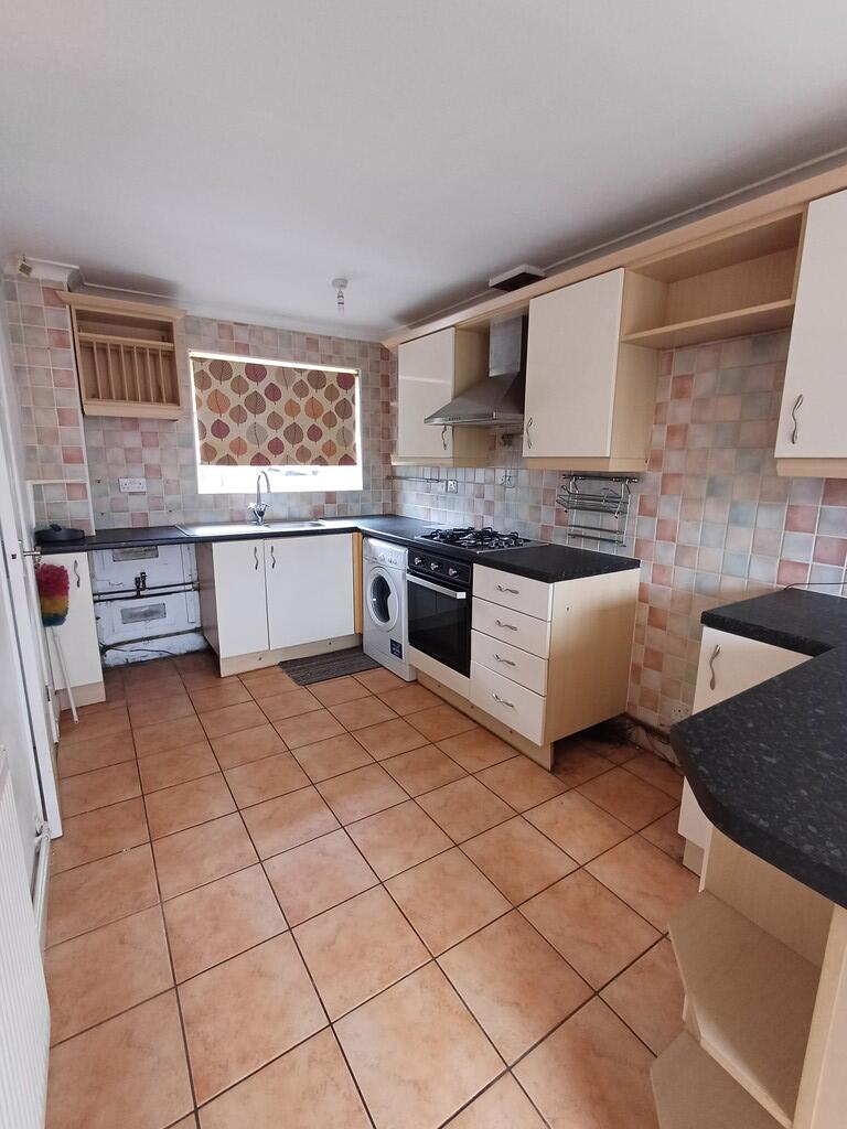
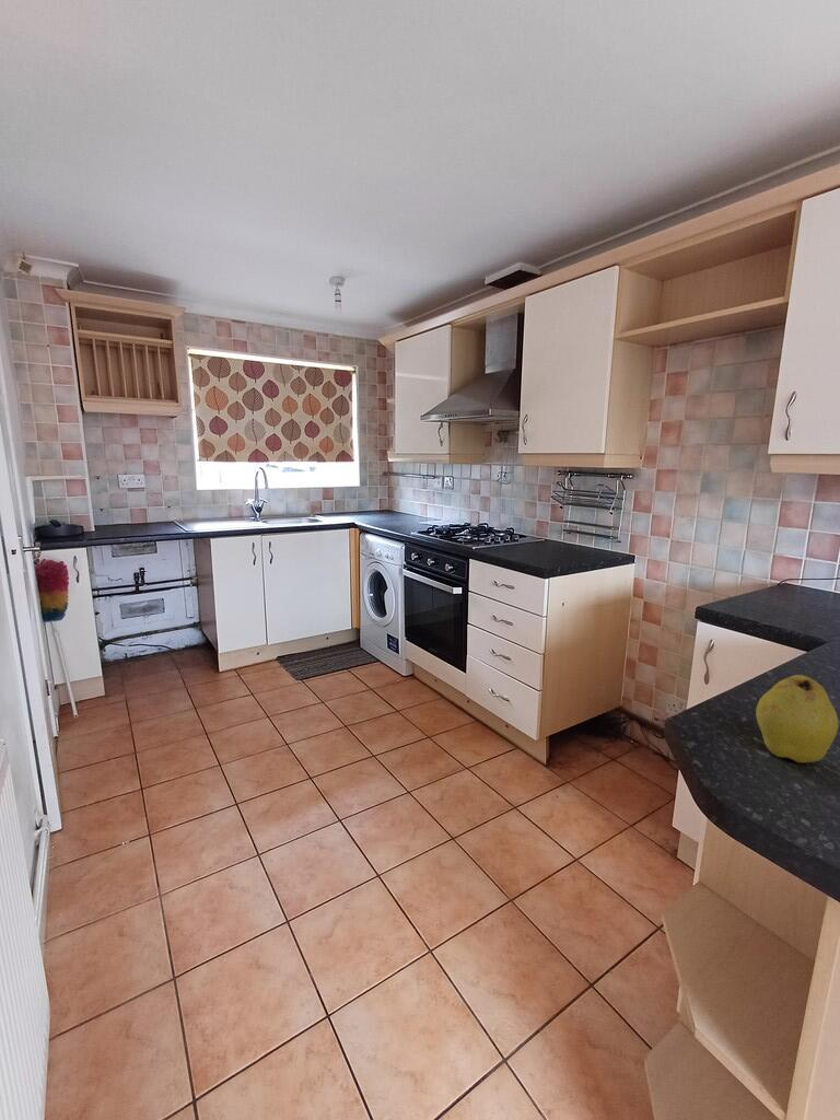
+ fruit (796, 715)
